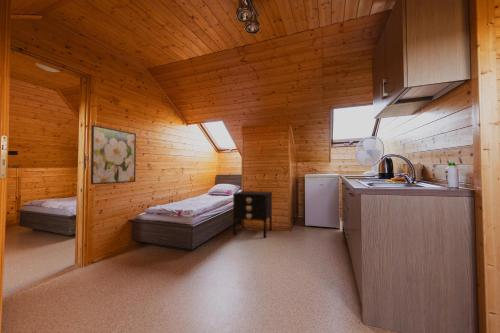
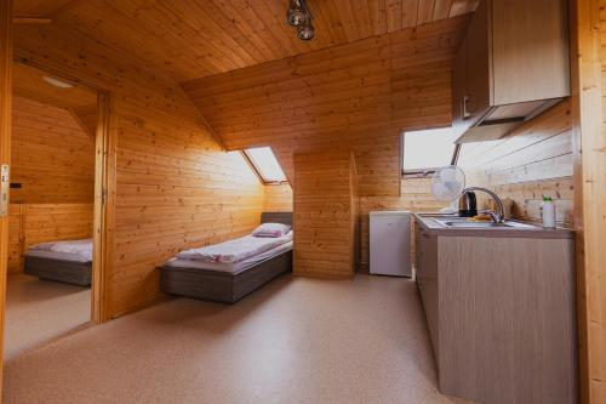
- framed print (115, 156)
- nightstand (252, 212)
